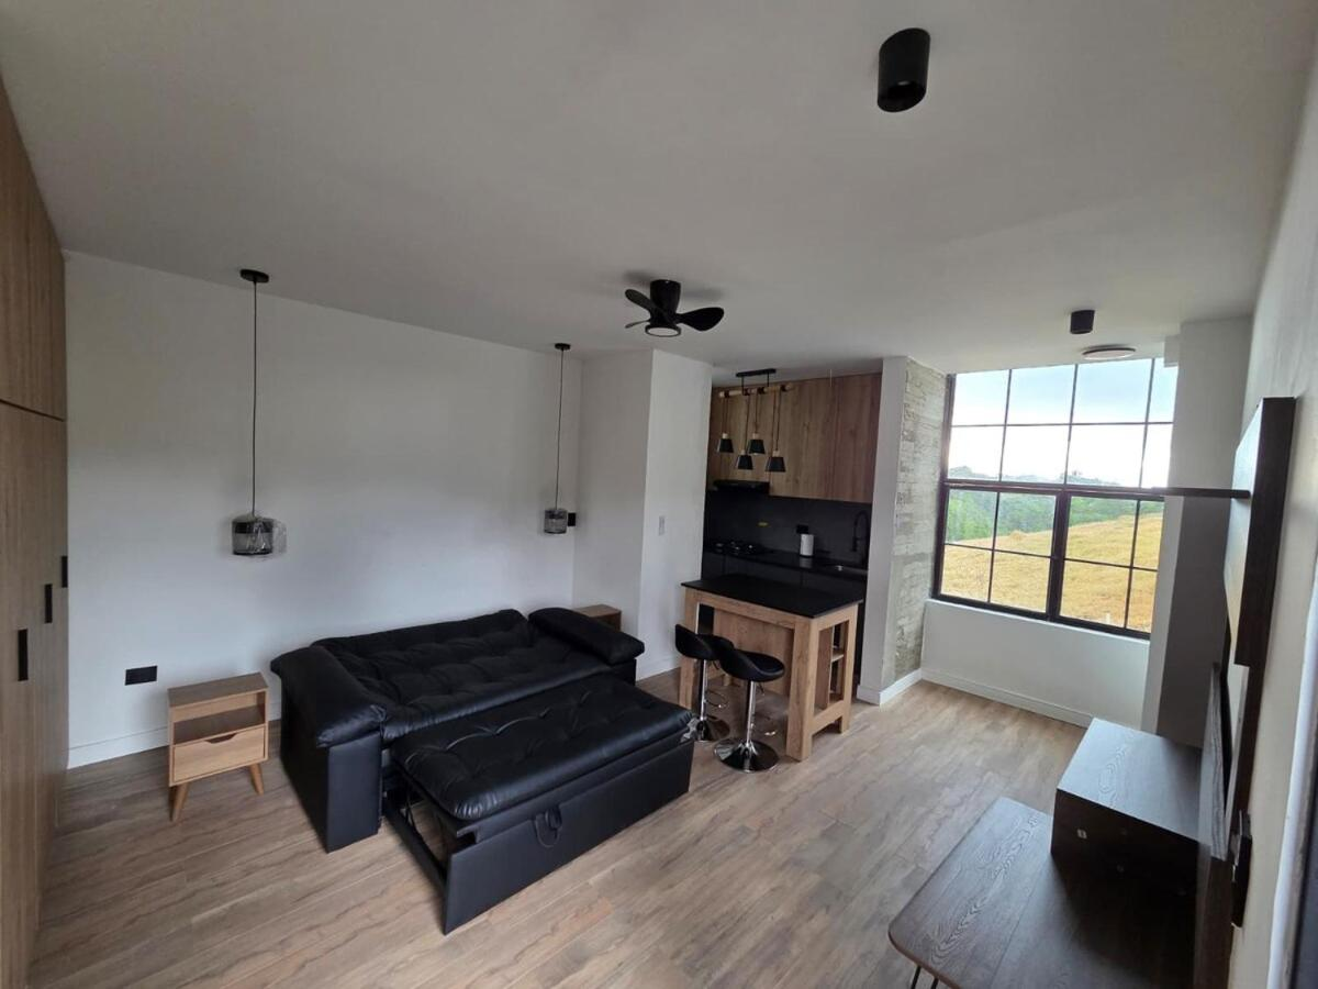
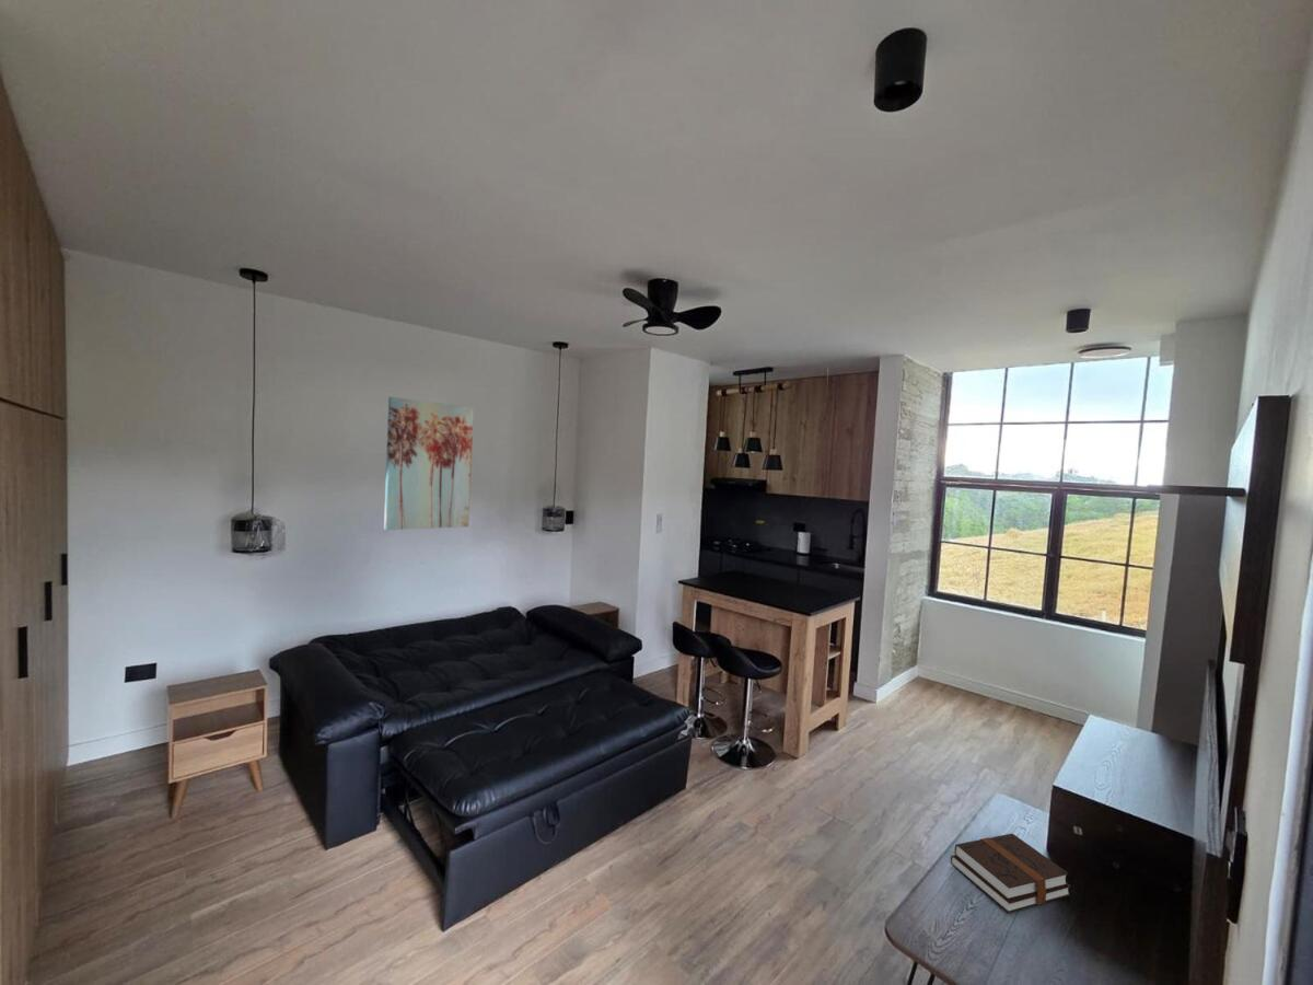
+ wall art (430, 465)
+ hardback book (1009, 868)
